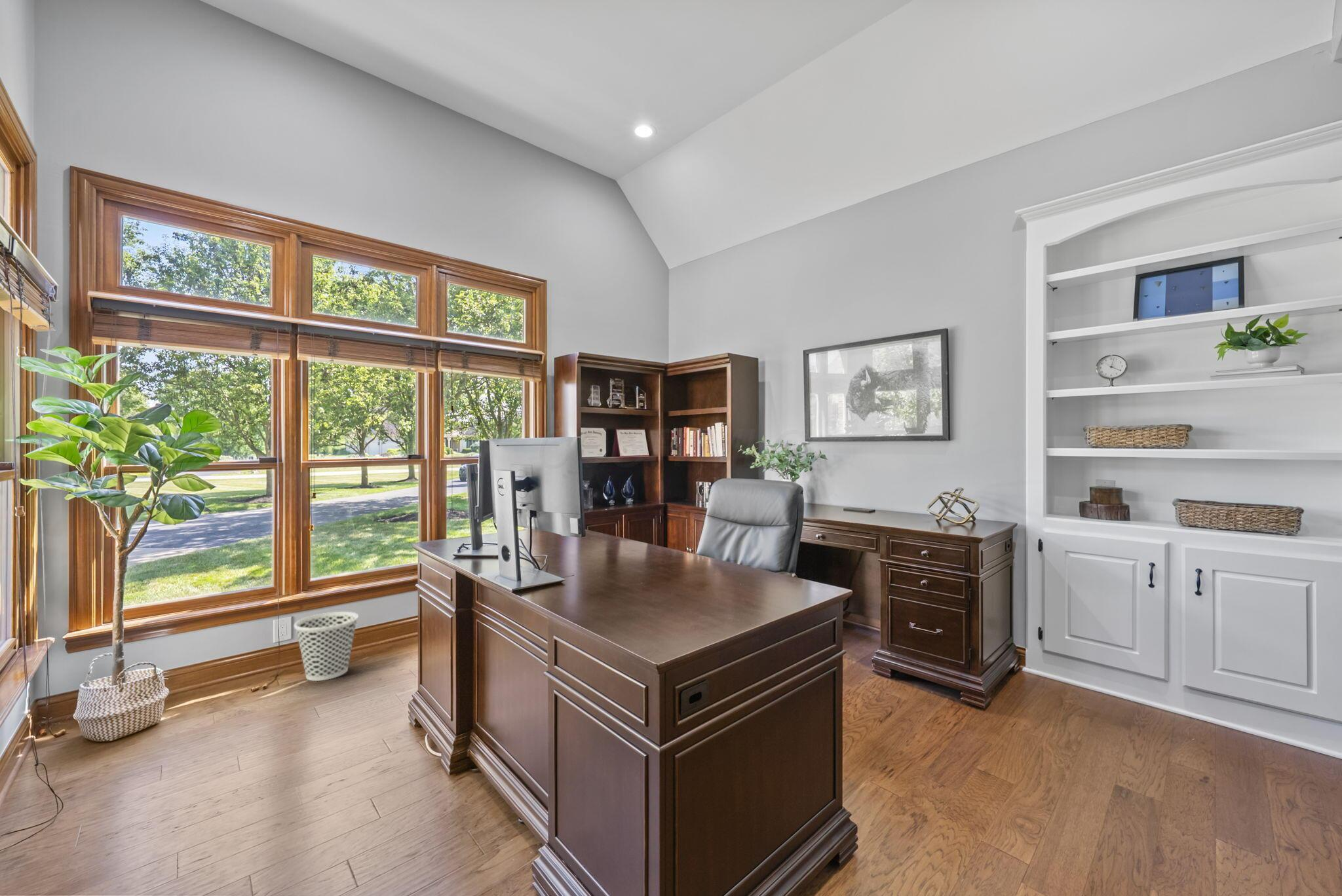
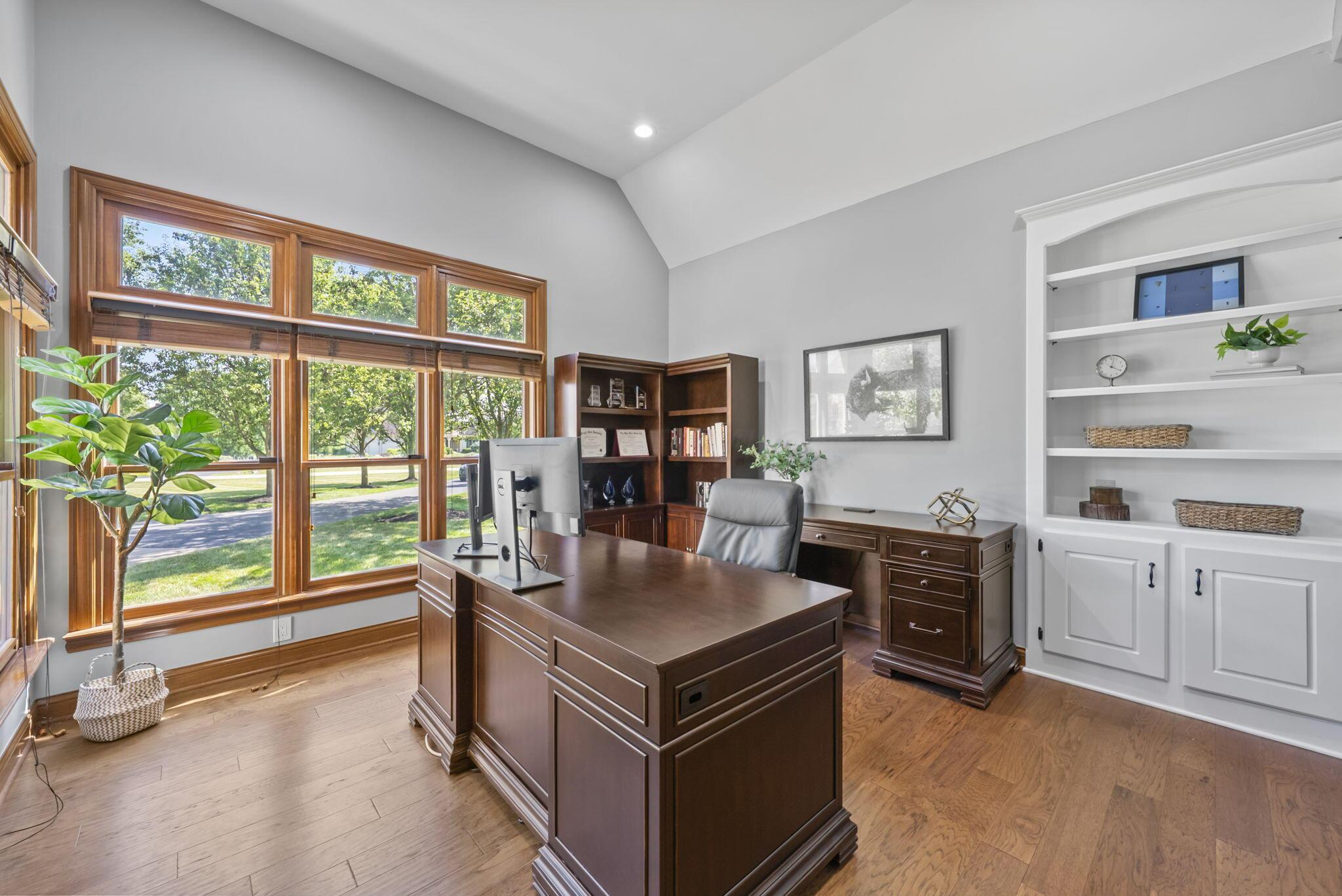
- wastebasket (327, 646)
